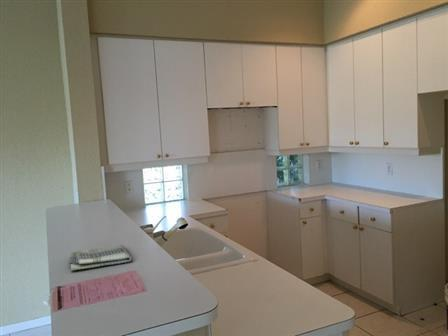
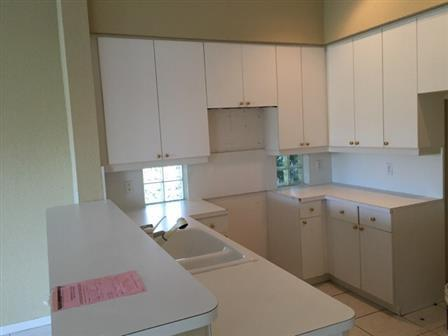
- dish towel (98, 255)
